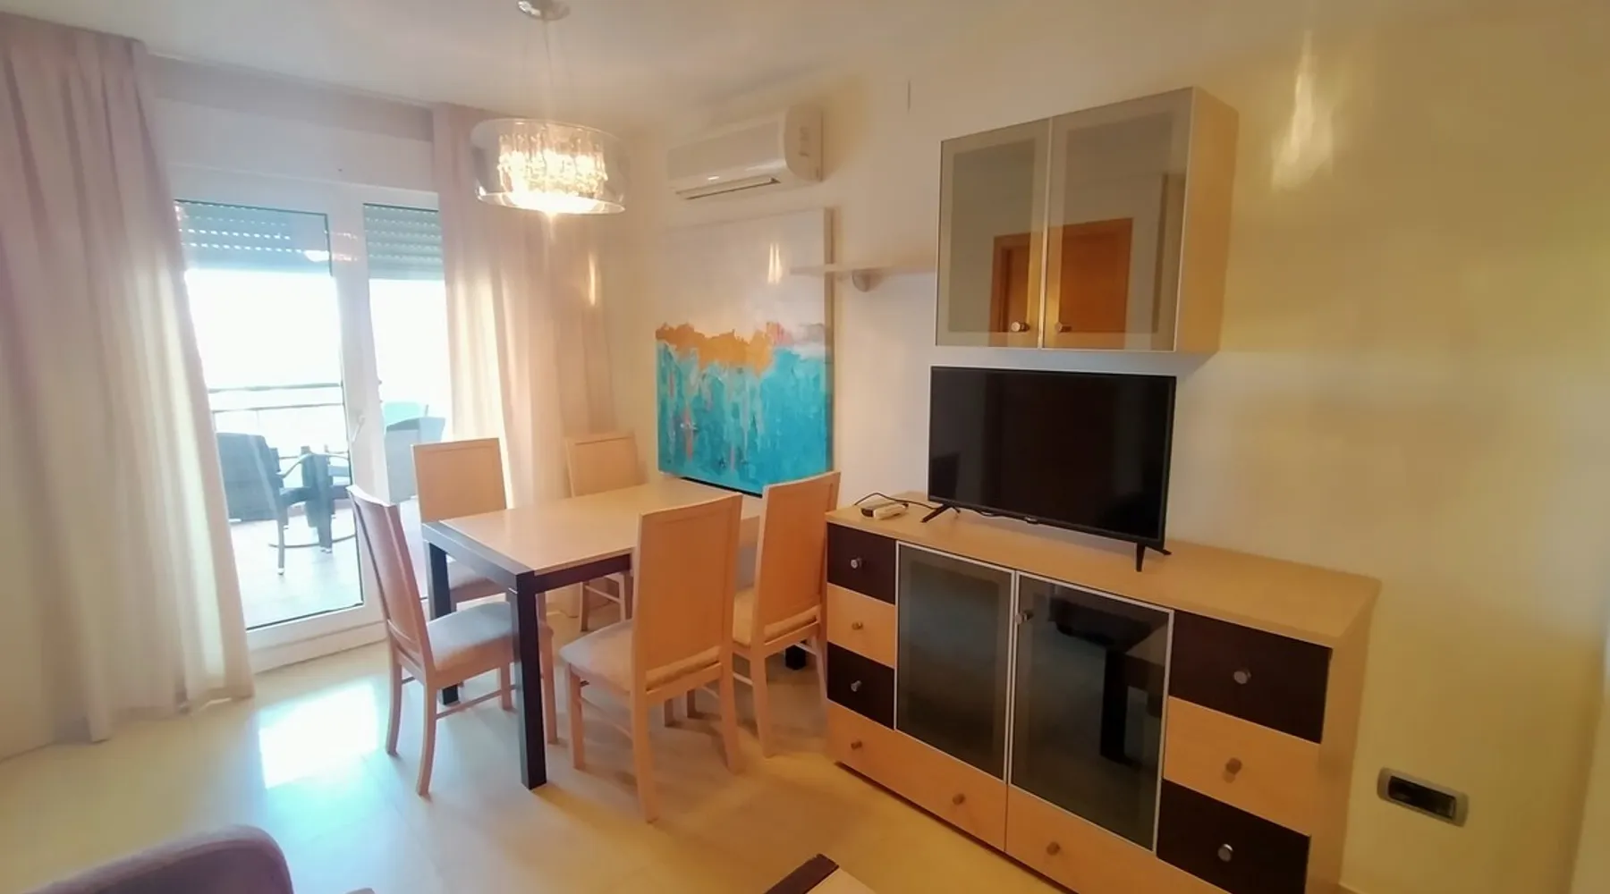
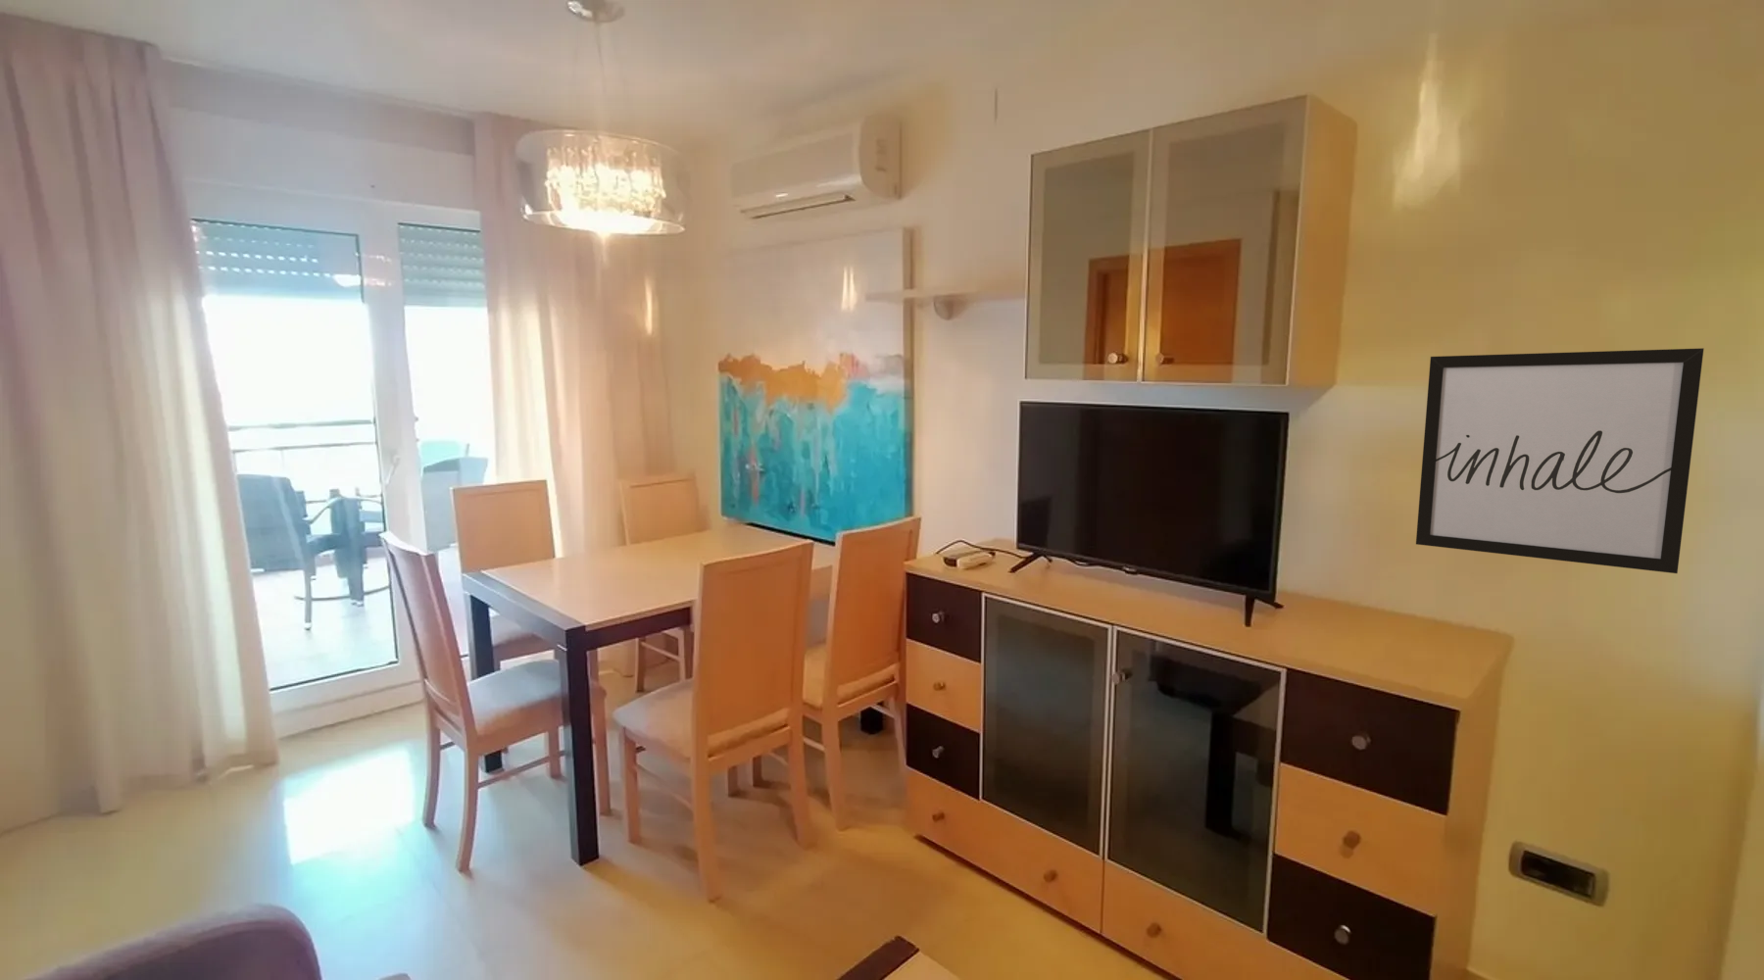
+ wall art (1544, 456)
